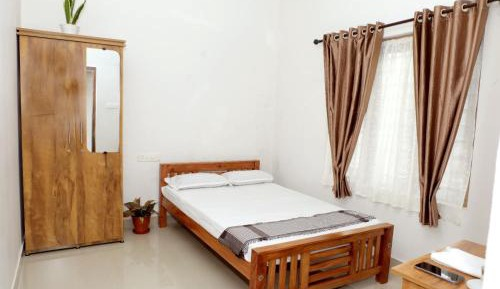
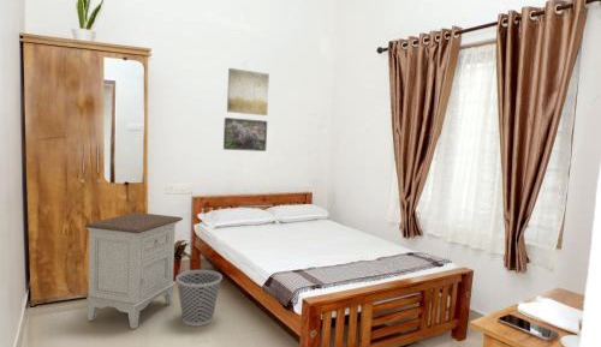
+ nightstand (136, 265)
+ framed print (245, 134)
+ wastebasket (198, 298)
+ wall art (248, 92)
